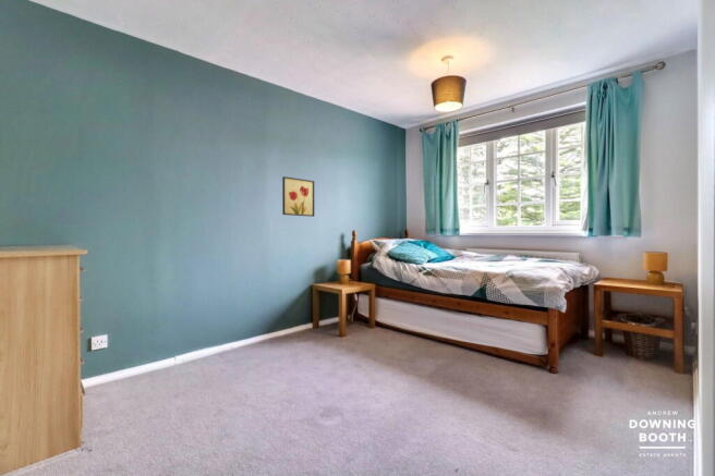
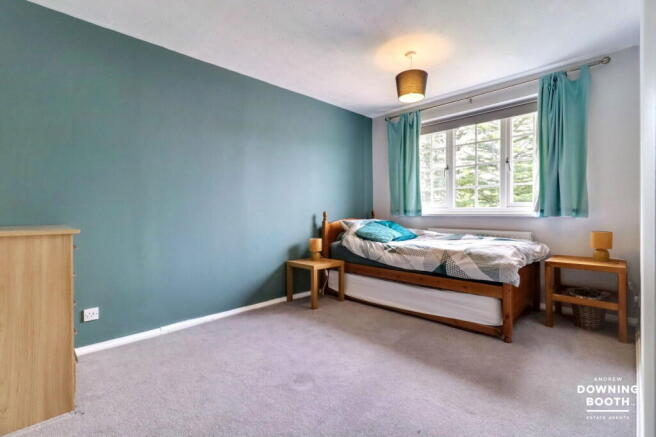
- wall art (298, 197)
